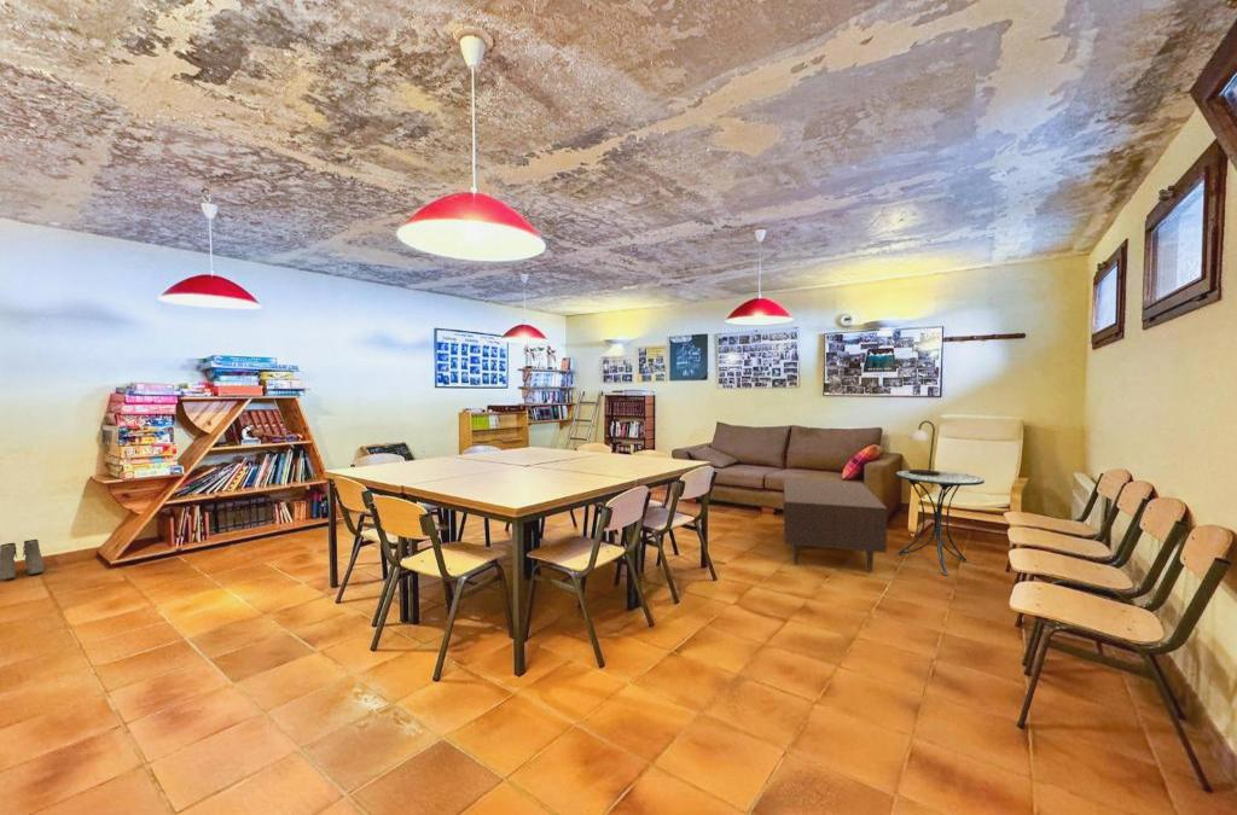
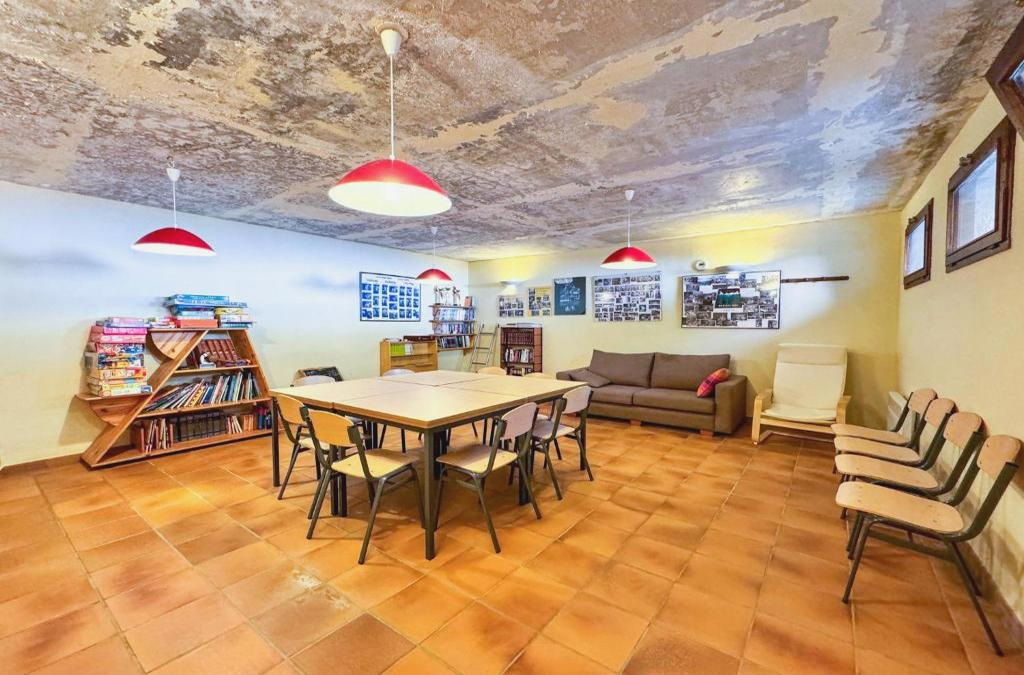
- side table (937, 519)
- table lamp (930, 449)
- boots (23, 555)
- coffee table (826, 520)
